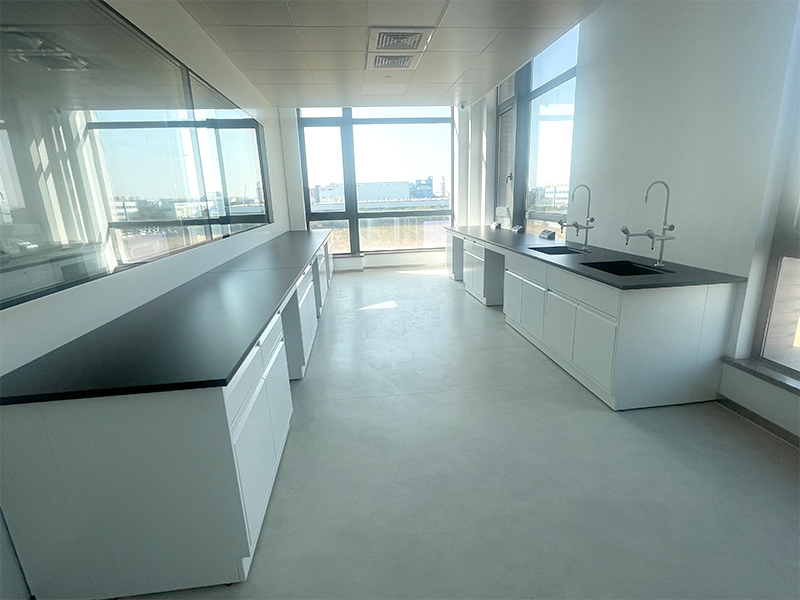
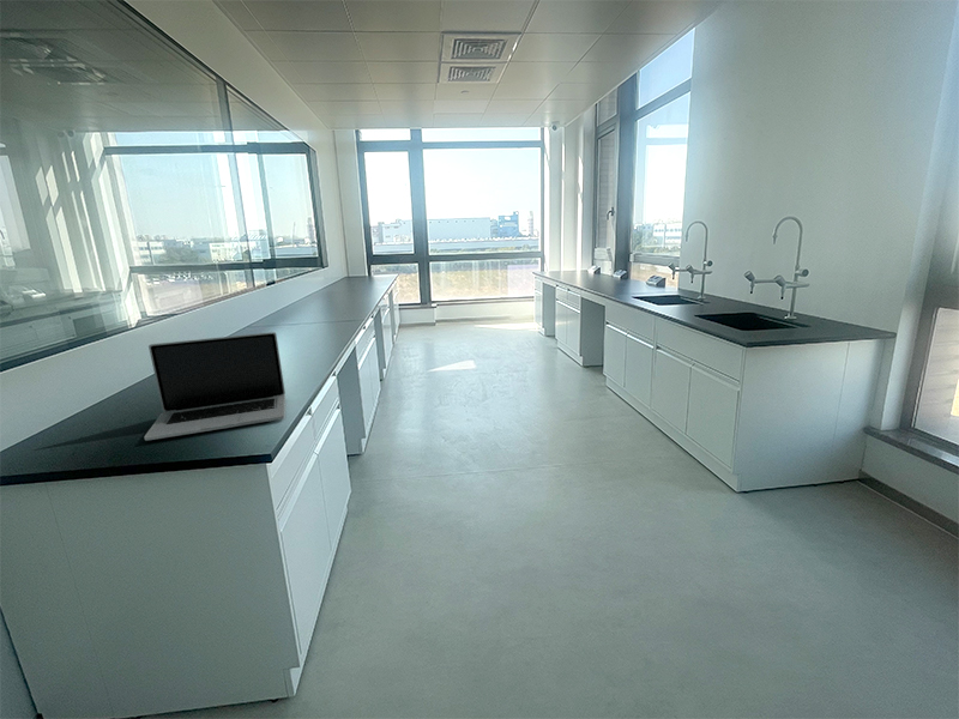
+ laptop (216, 381)
